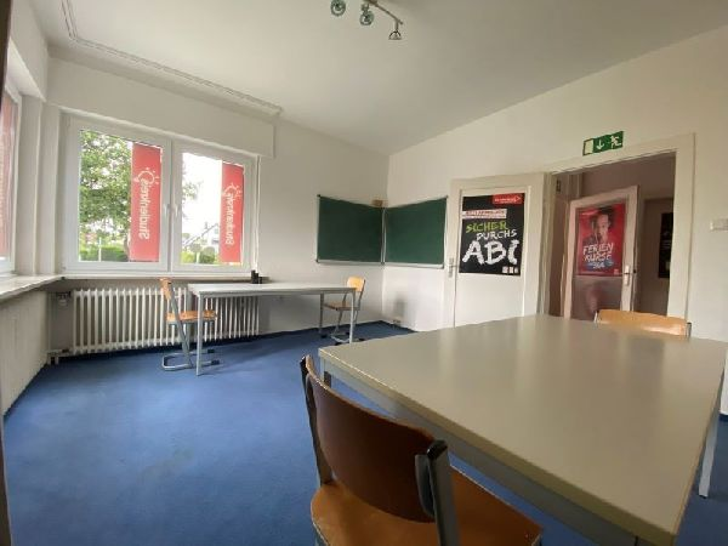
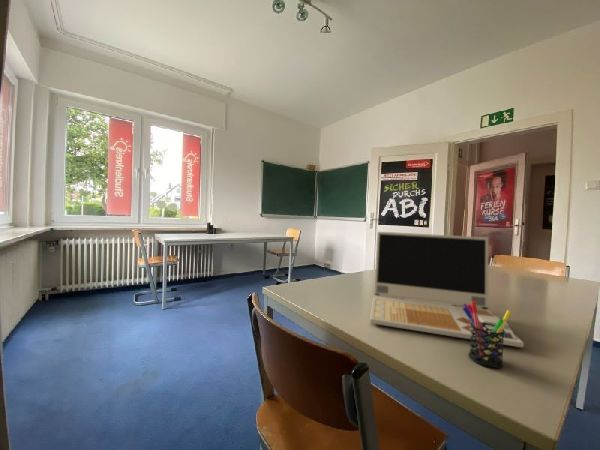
+ laptop (432, 274)
+ pen holder (487, 332)
